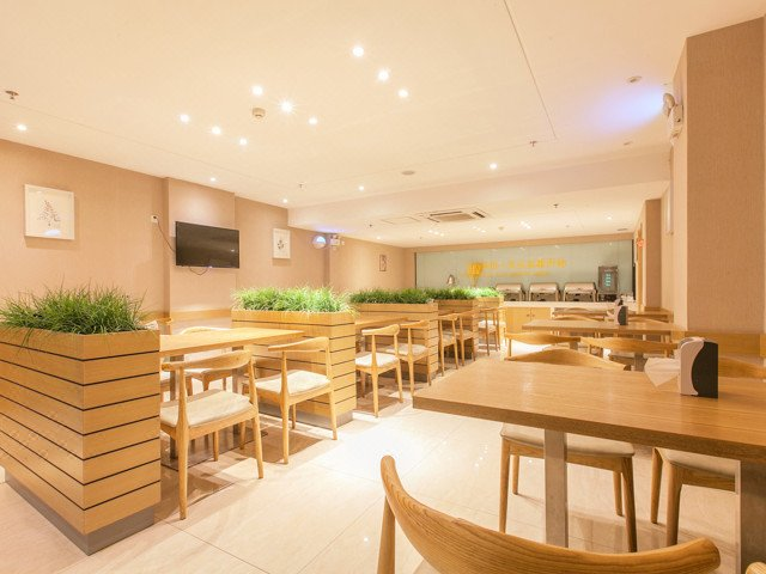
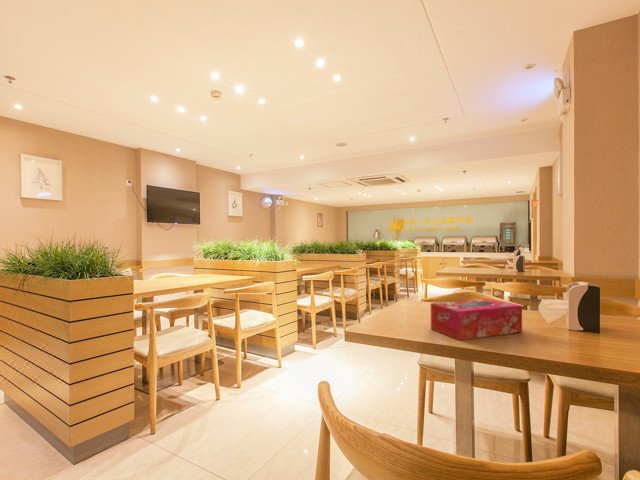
+ tissue box (475, 317)
